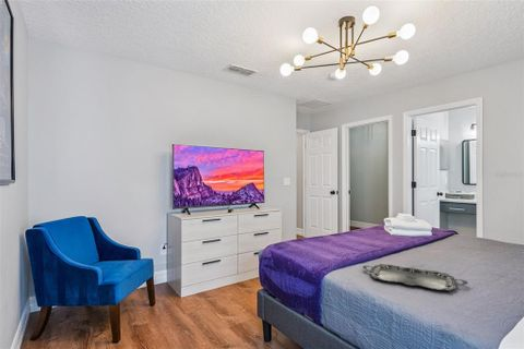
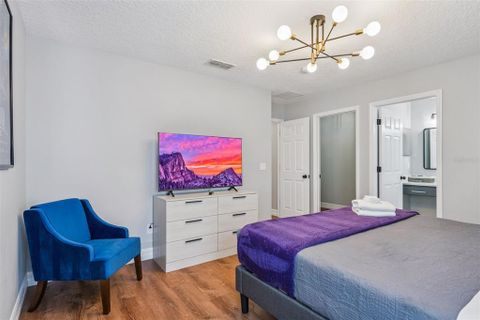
- serving tray (410, 275)
